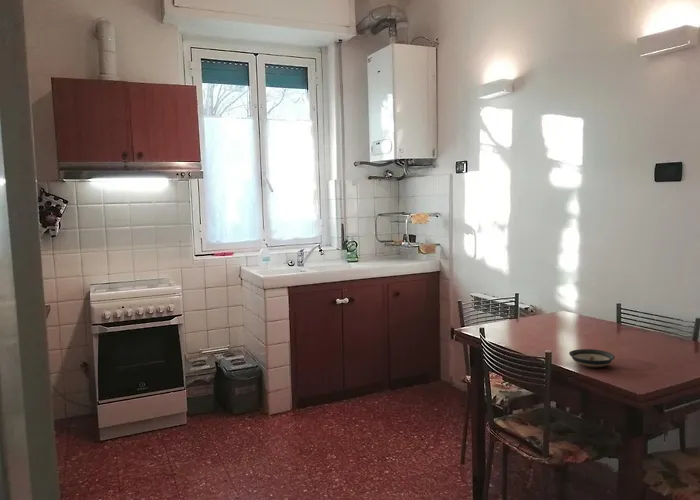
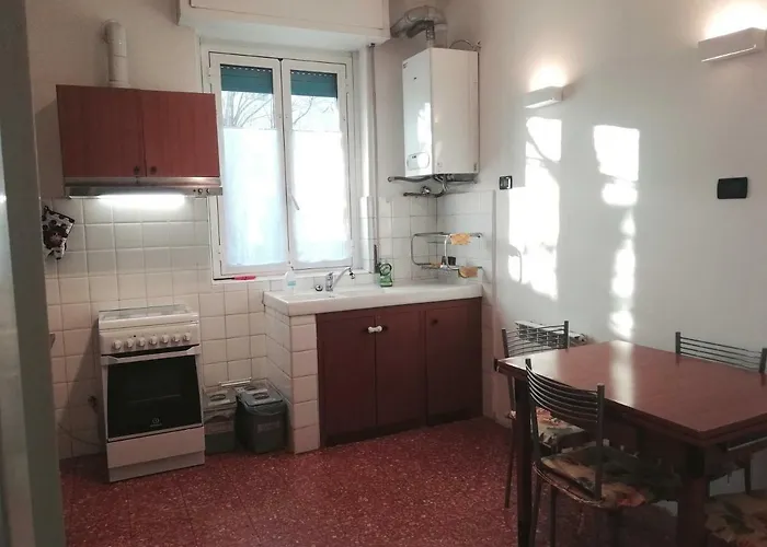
- saucer (591, 359)
